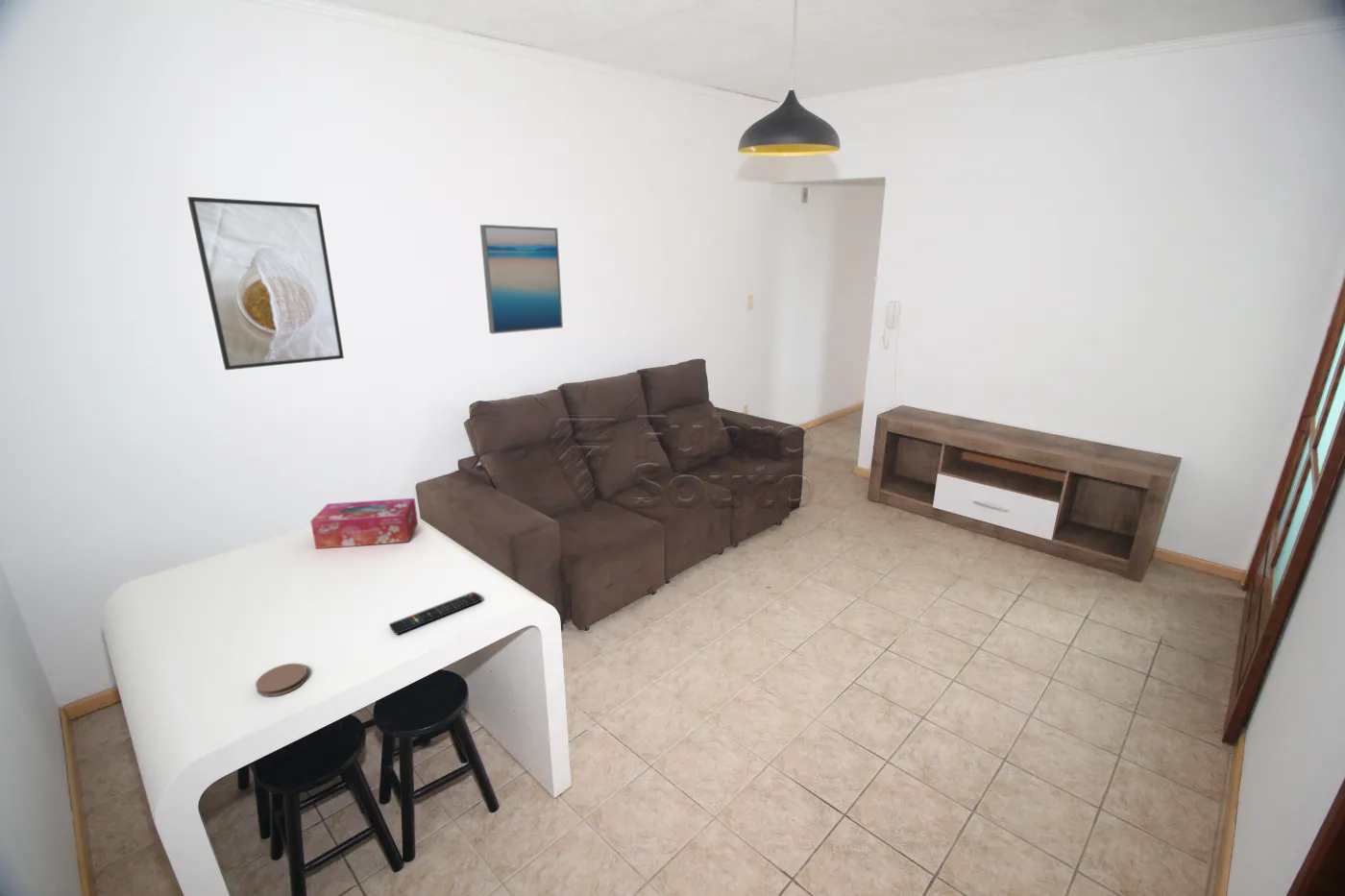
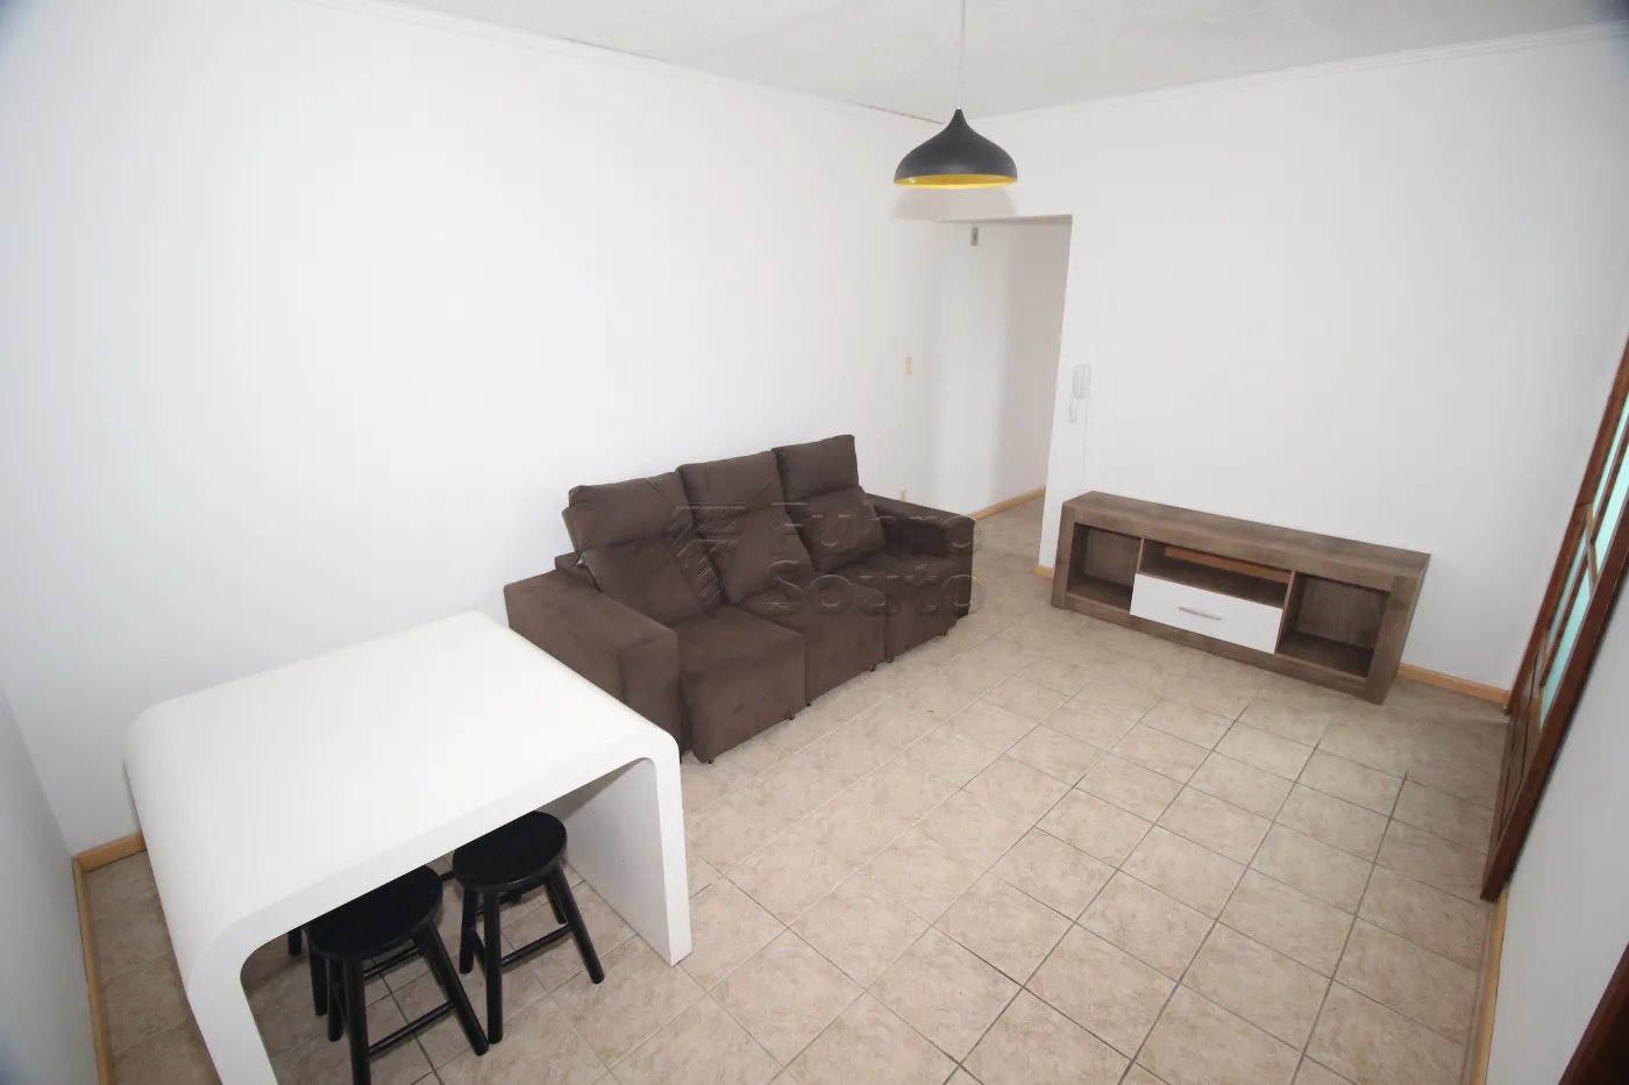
- tissue box (367, 522)
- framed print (273, 285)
- wall art (524, 279)
- remote control (438, 612)
- coaster (281, 679)
